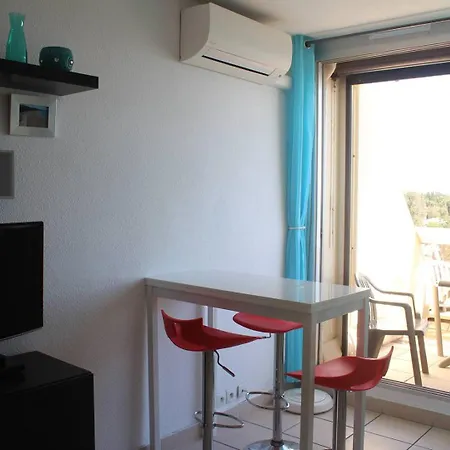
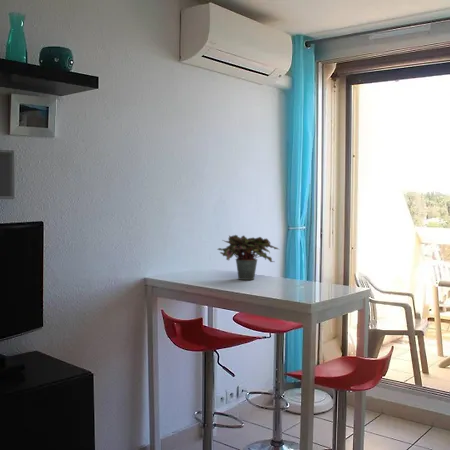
+ potted plant (247, 257)
